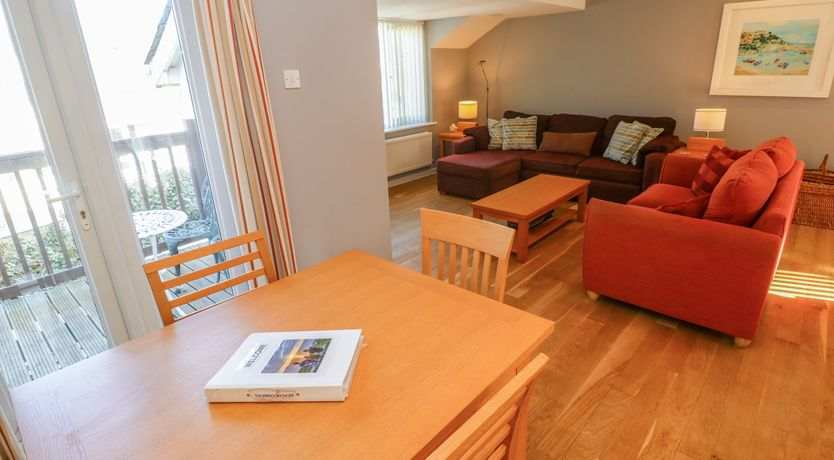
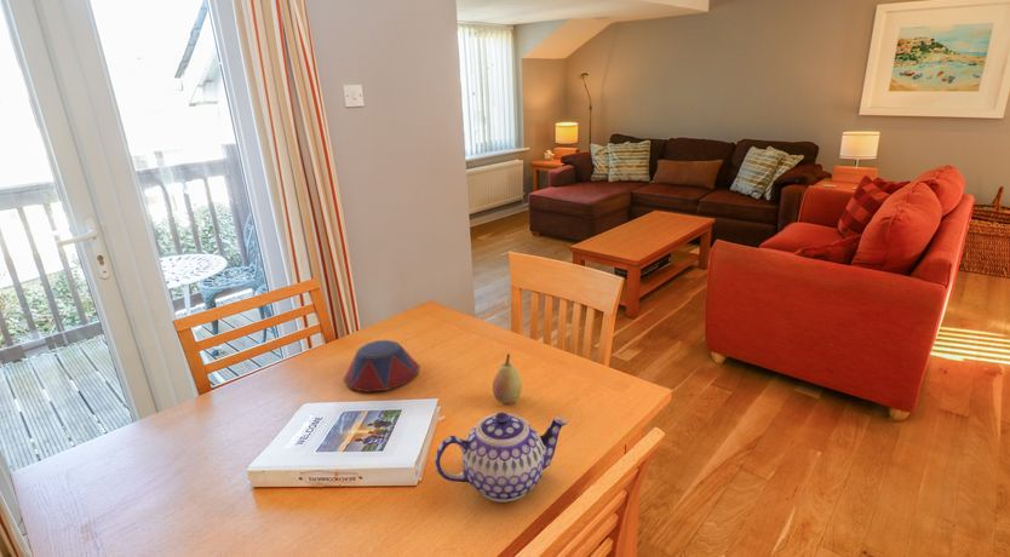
+ fruit (506, 378)
+ teapot (503, 448)
+ bowl (380, 360)
